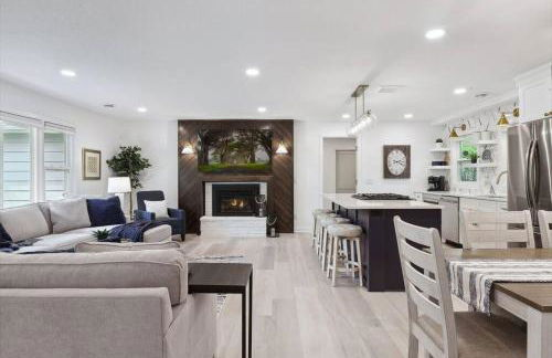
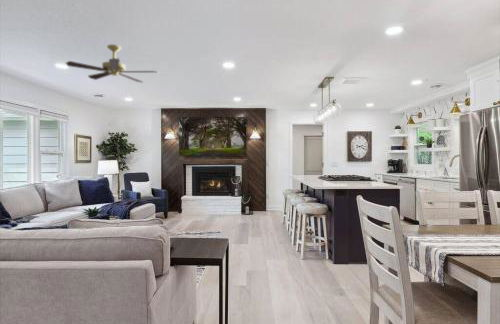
+ ceiling fan (113, 59)
